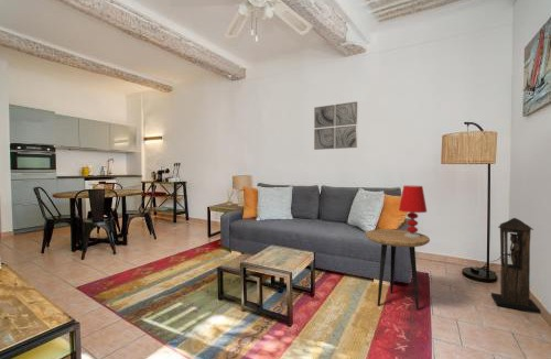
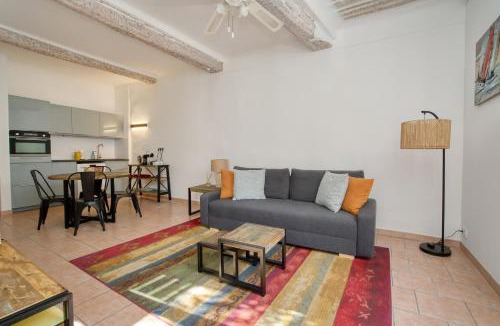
- lantern (515, 261)
- side table (393, 269)
- table lamp (412, 210)
- wall art (334, 126)
